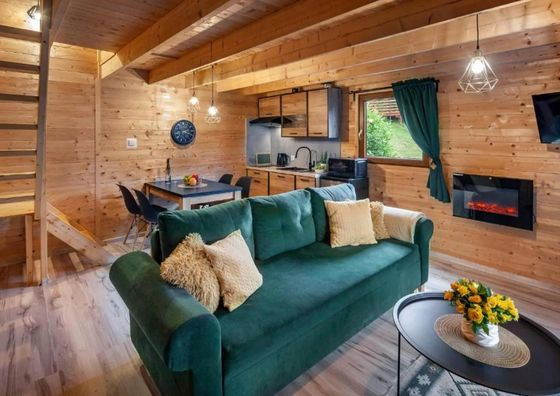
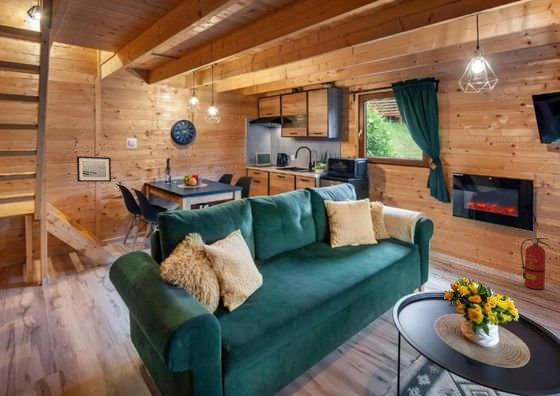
+ fire extinguisher (534, 262)
+ wall art (94, 169)
